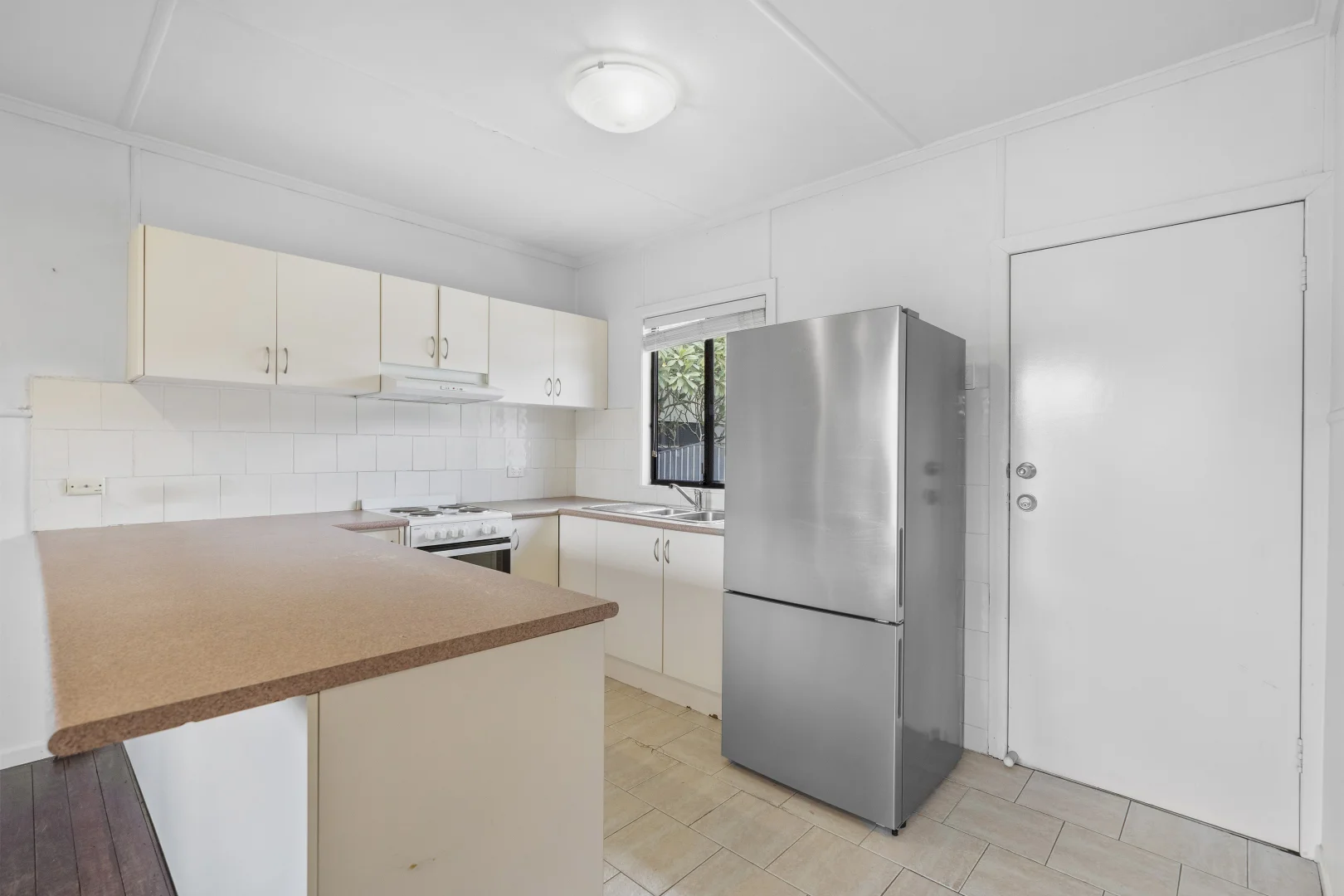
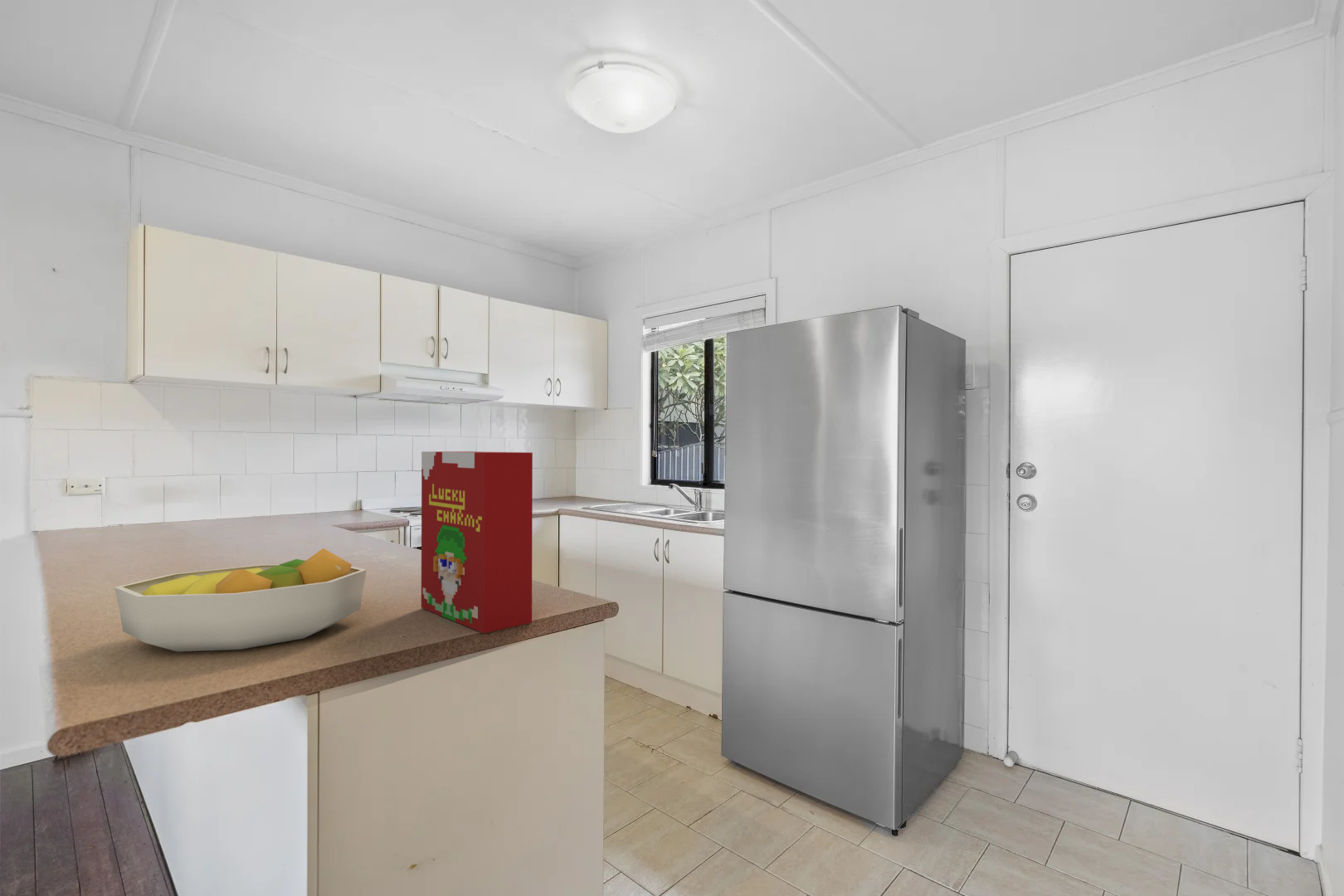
+ fruit bowl (249, 592)
+ cereal box (472, 533)
